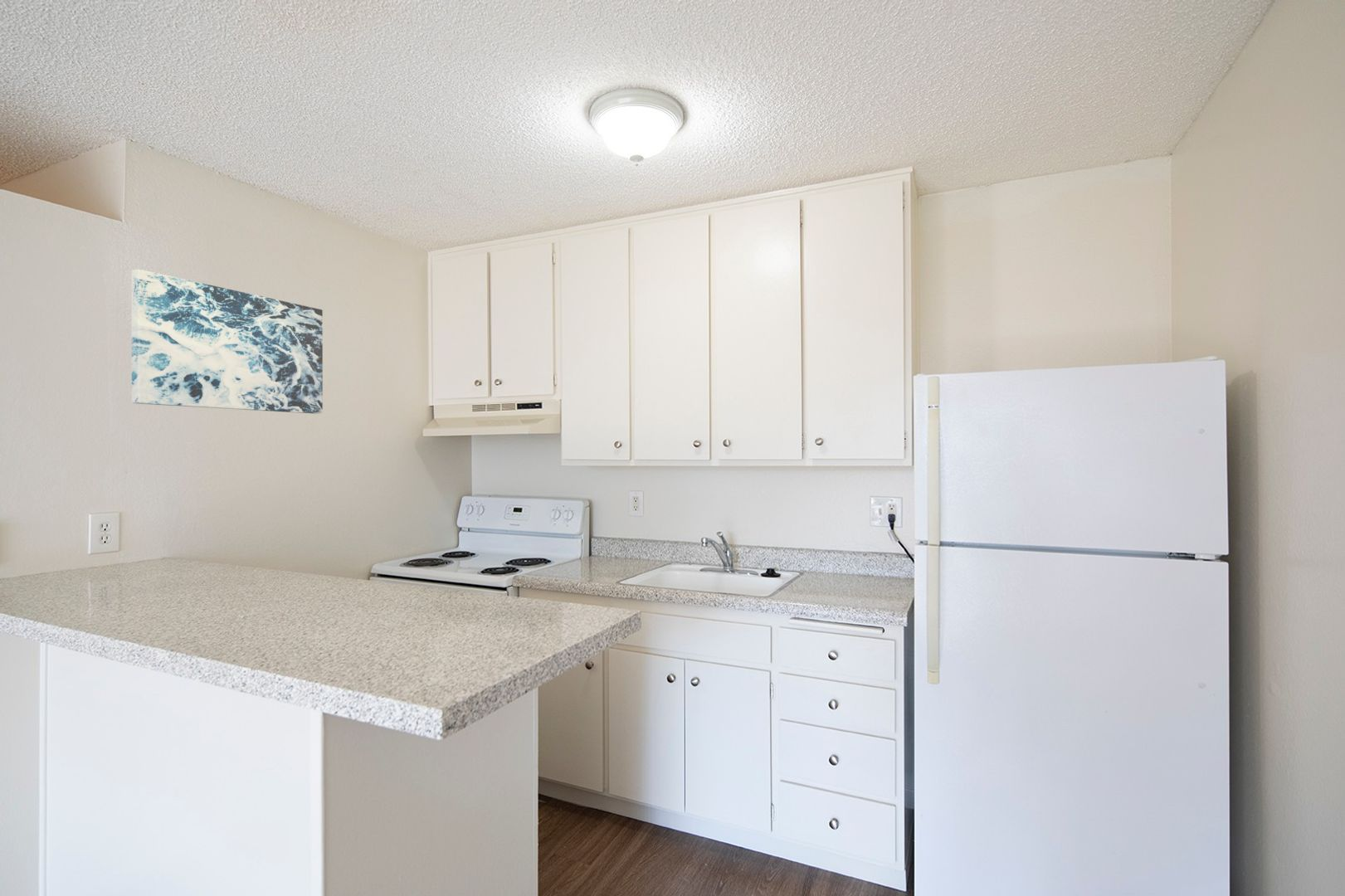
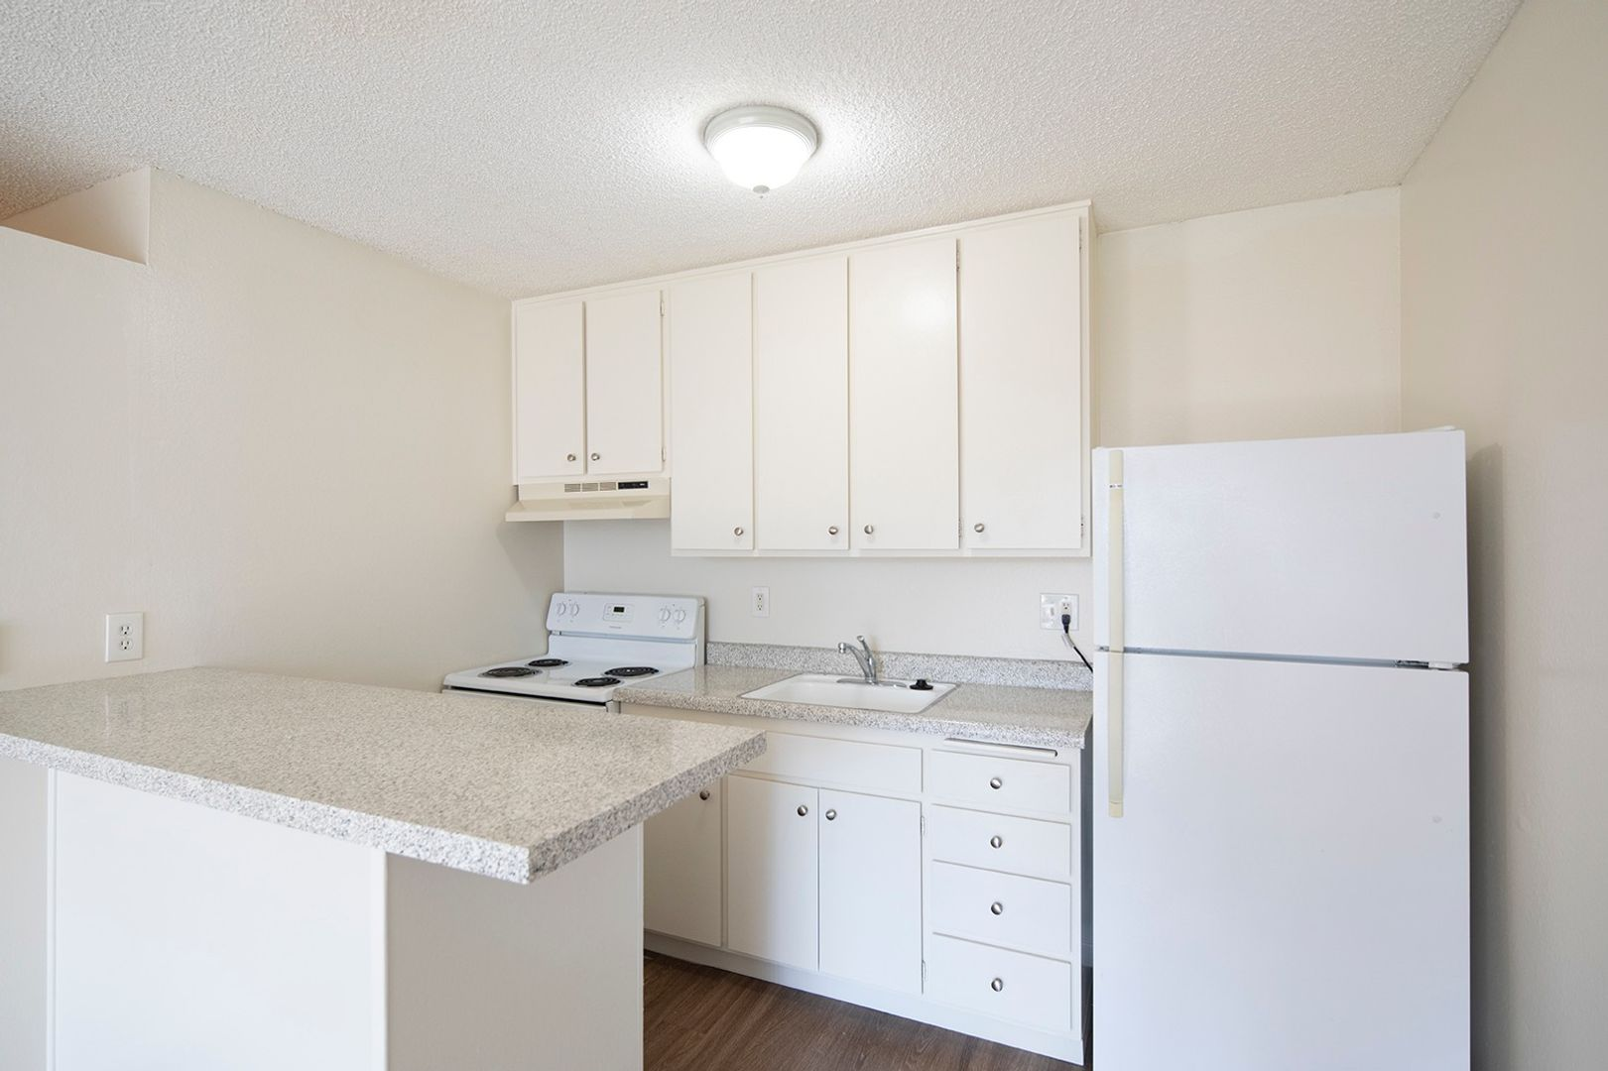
- wall art (238, 350)
